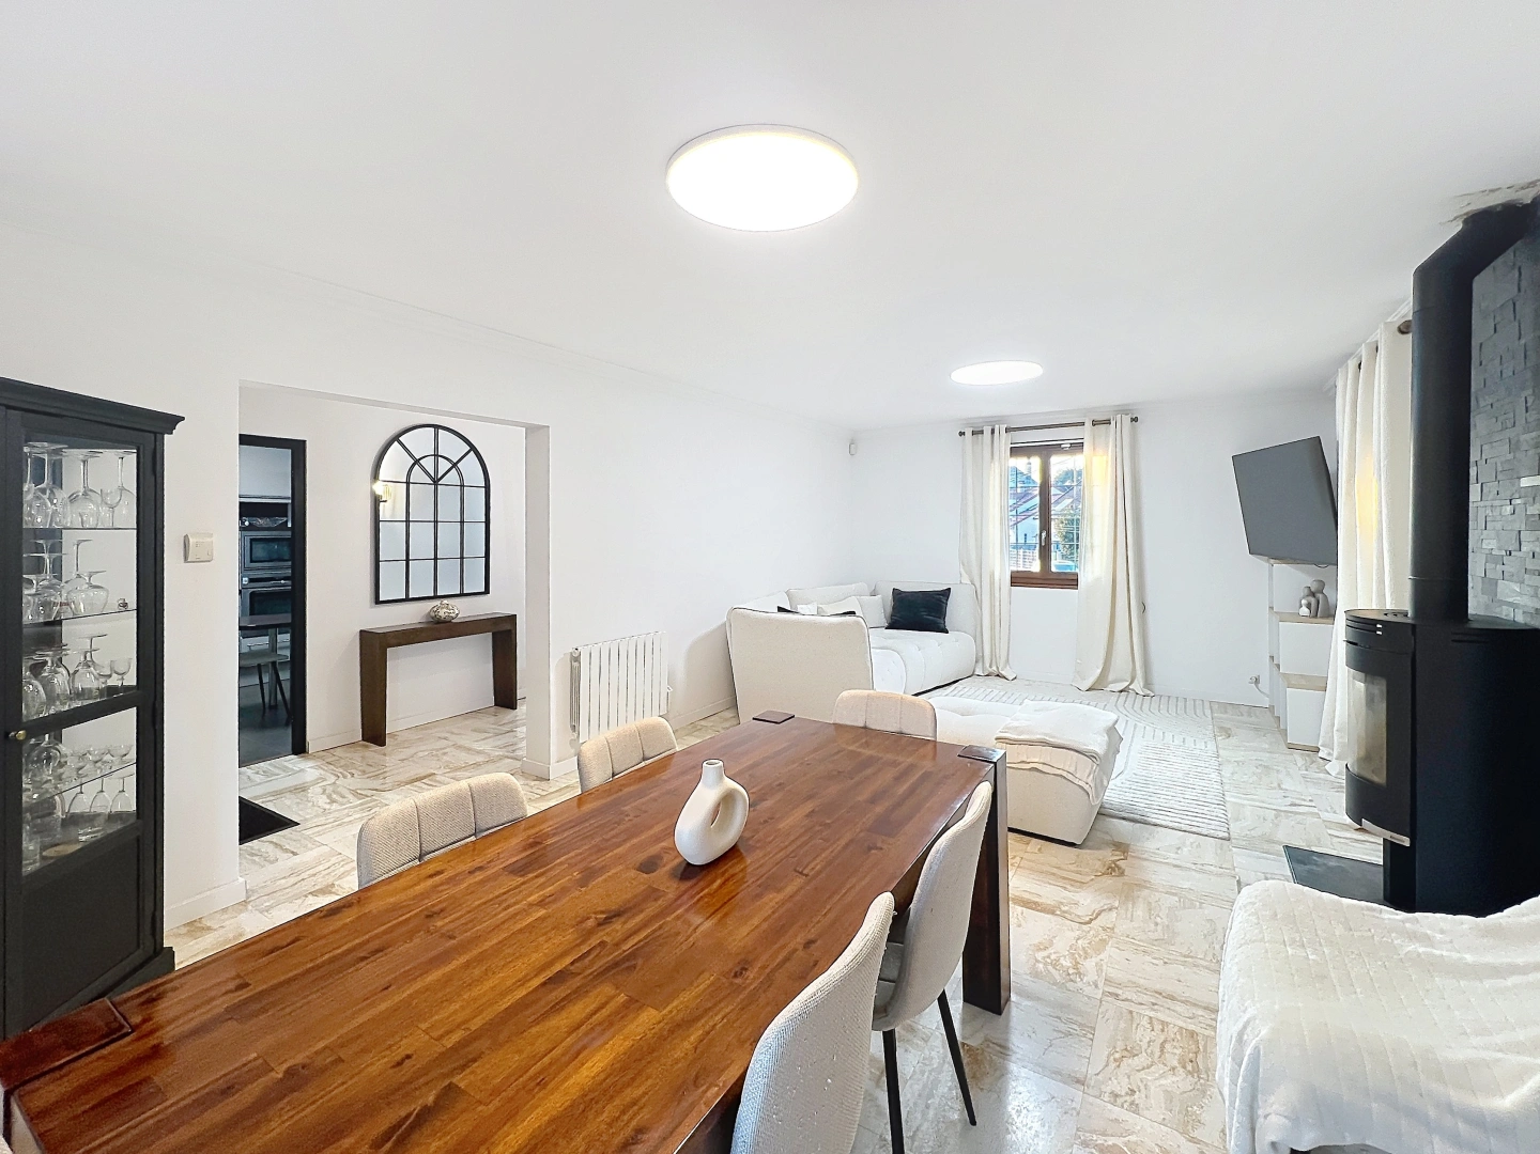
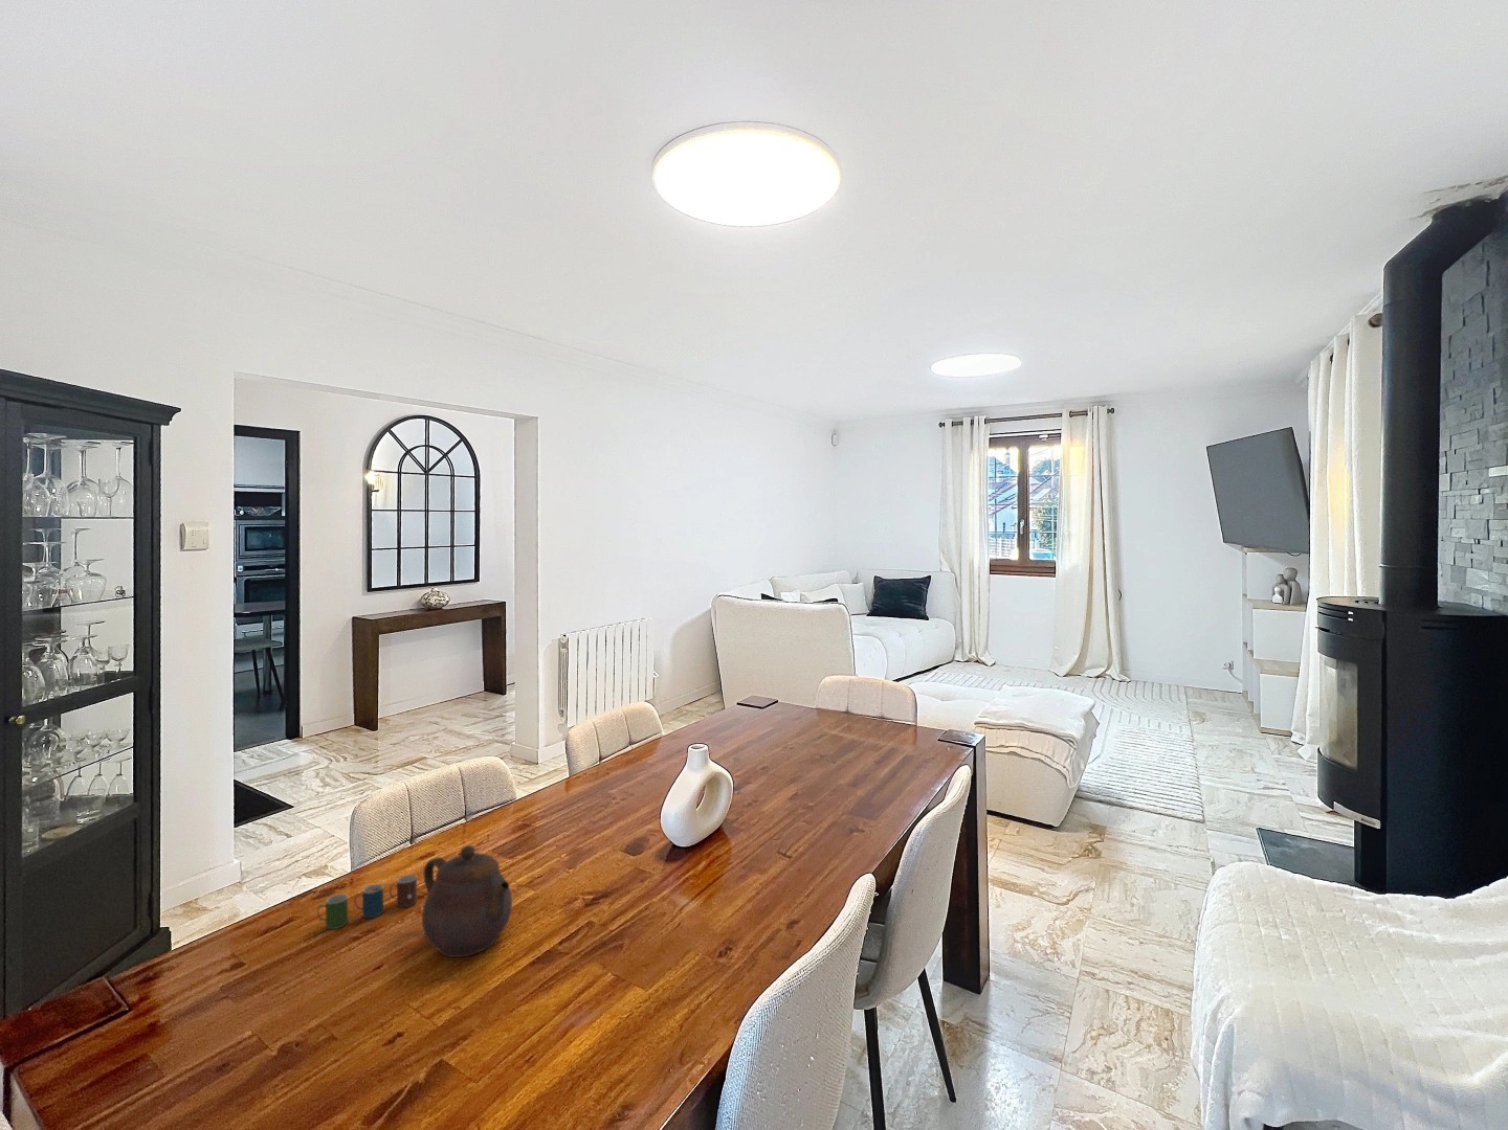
+ cup (368, 894)
+ teapot (465, 891)
